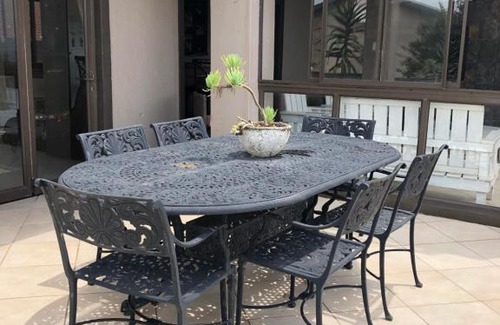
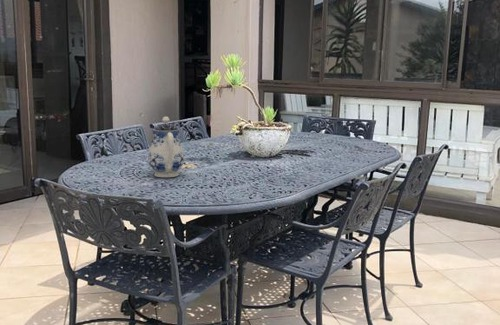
+ teapot (166, 146)
